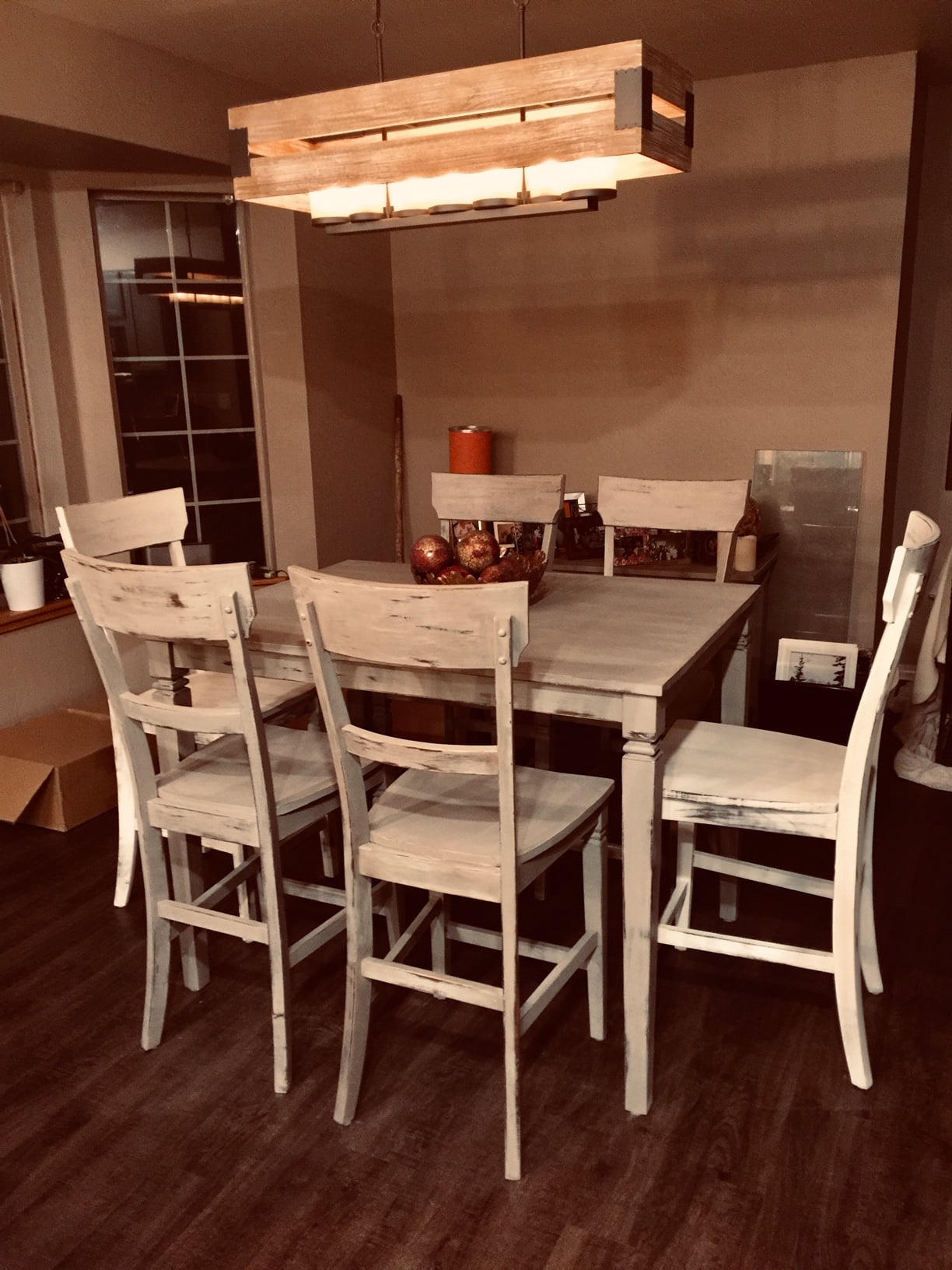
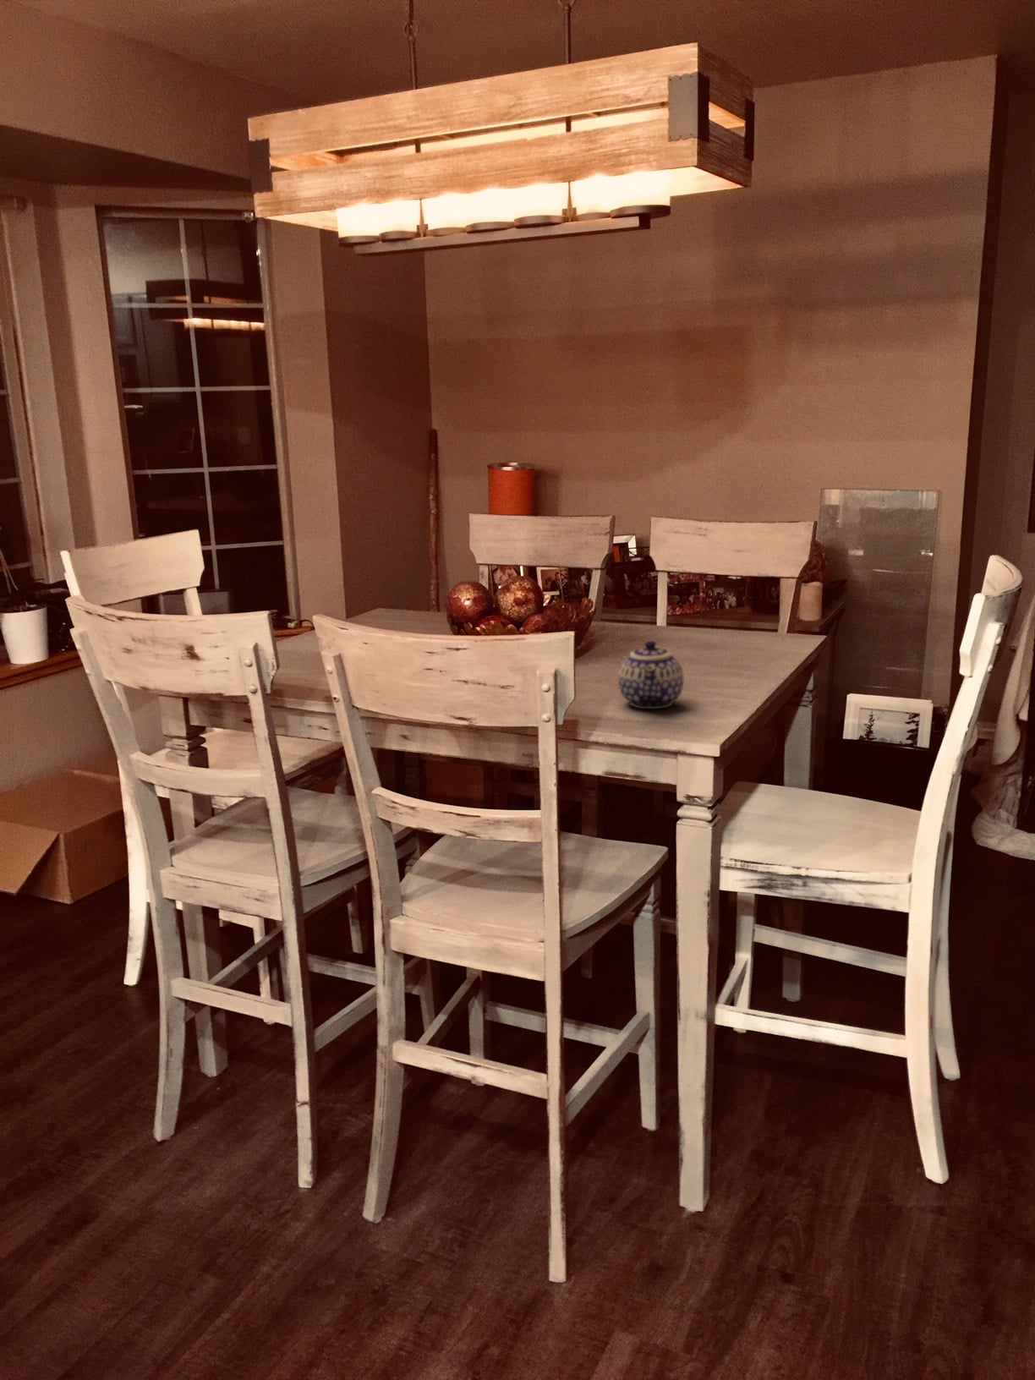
+ teapot (650, 673)
